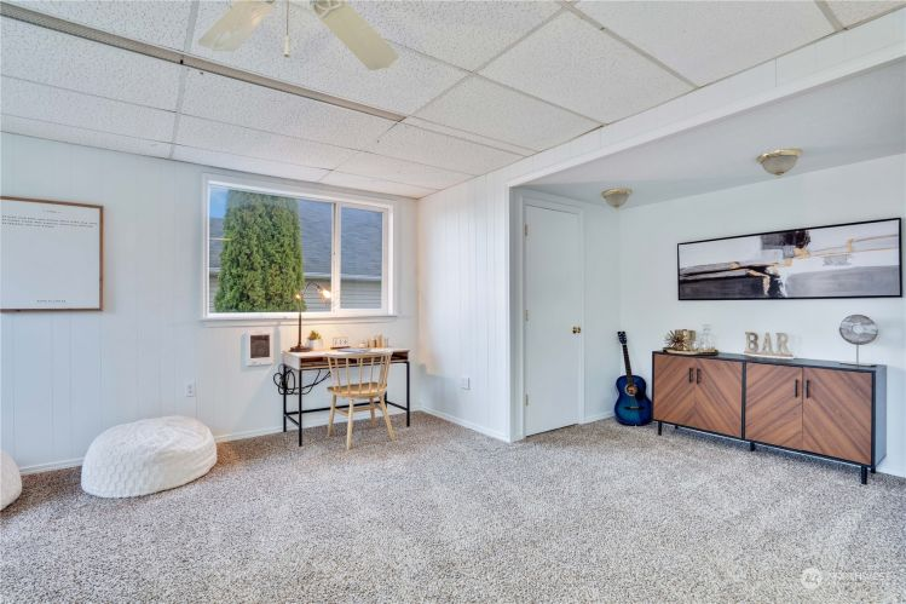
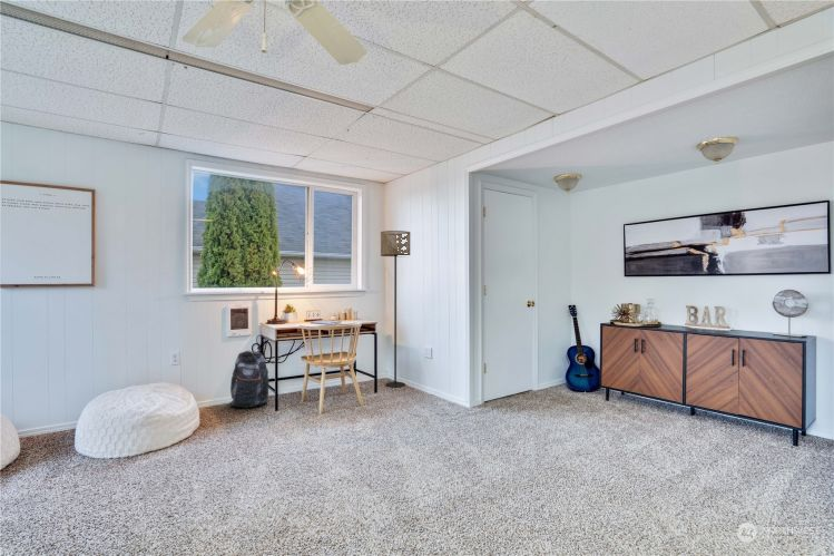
+ backpack (249, 377)
+ floor lamp (395, 308)
